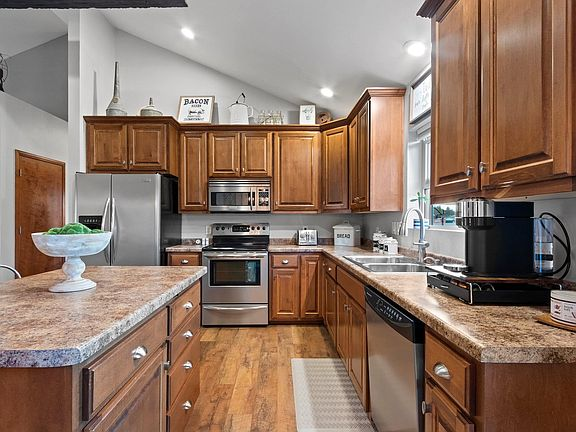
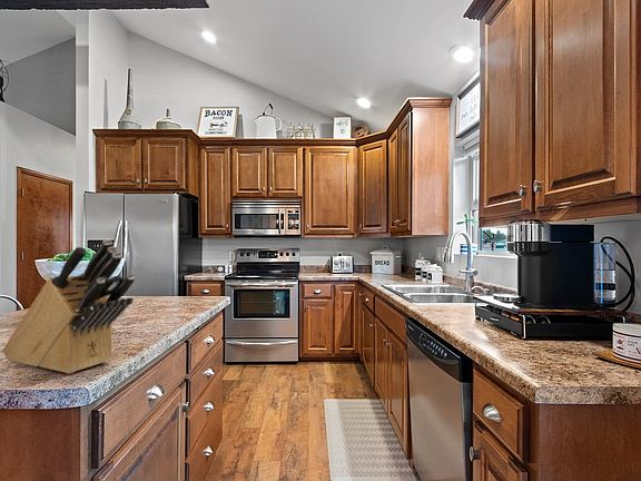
+ knife block (68, 301)
